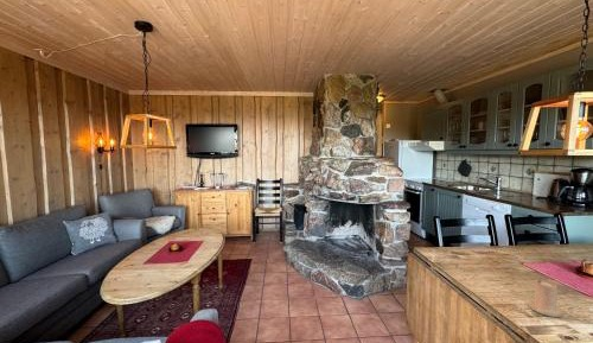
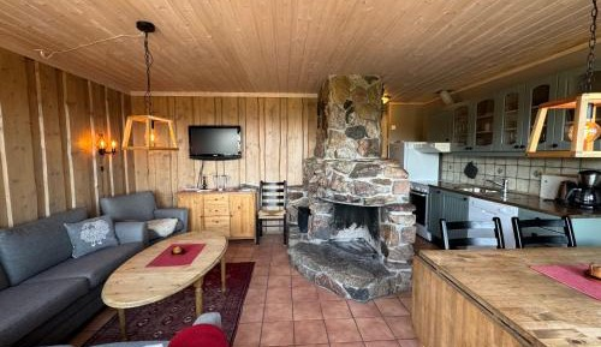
- candle (546, 294)
